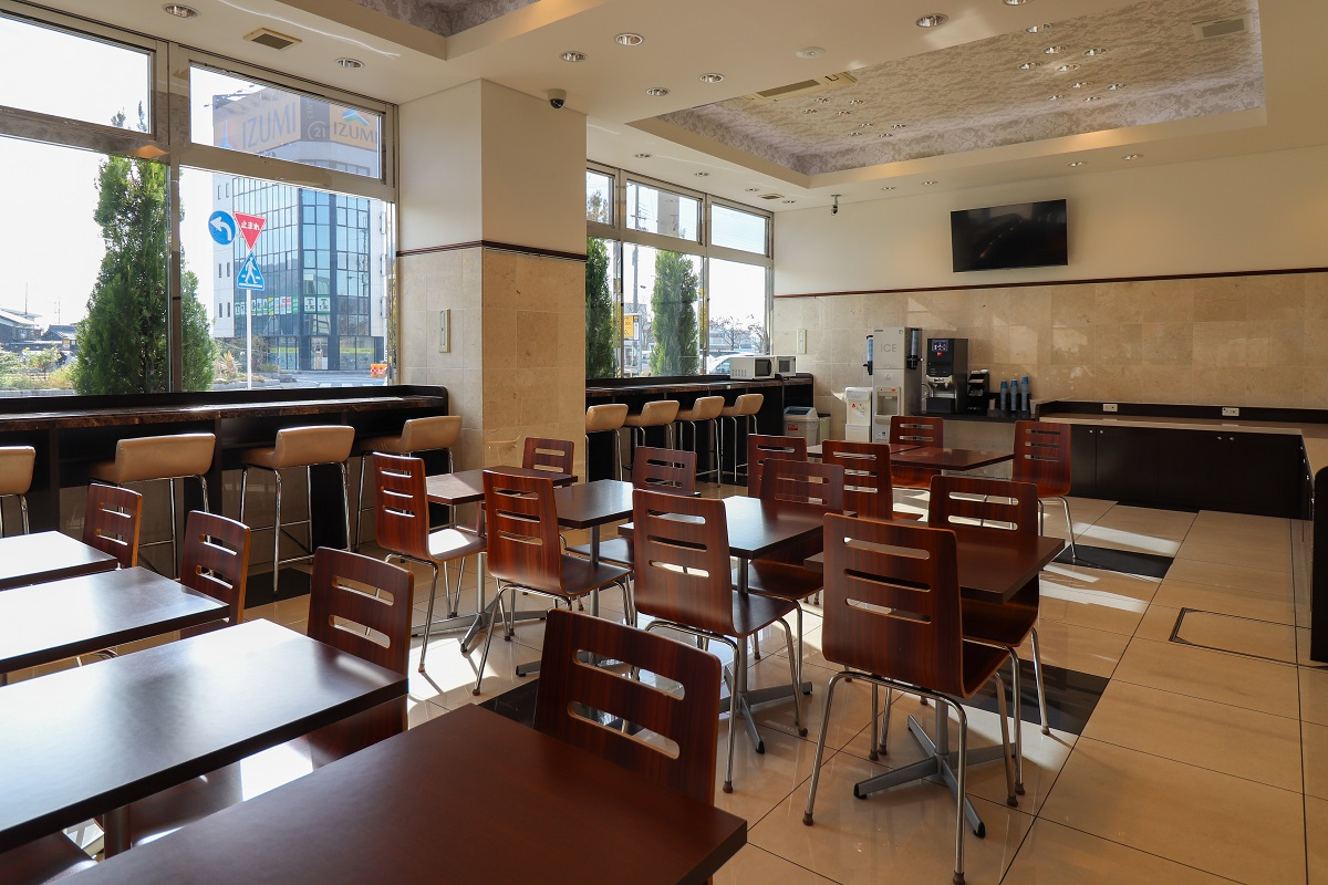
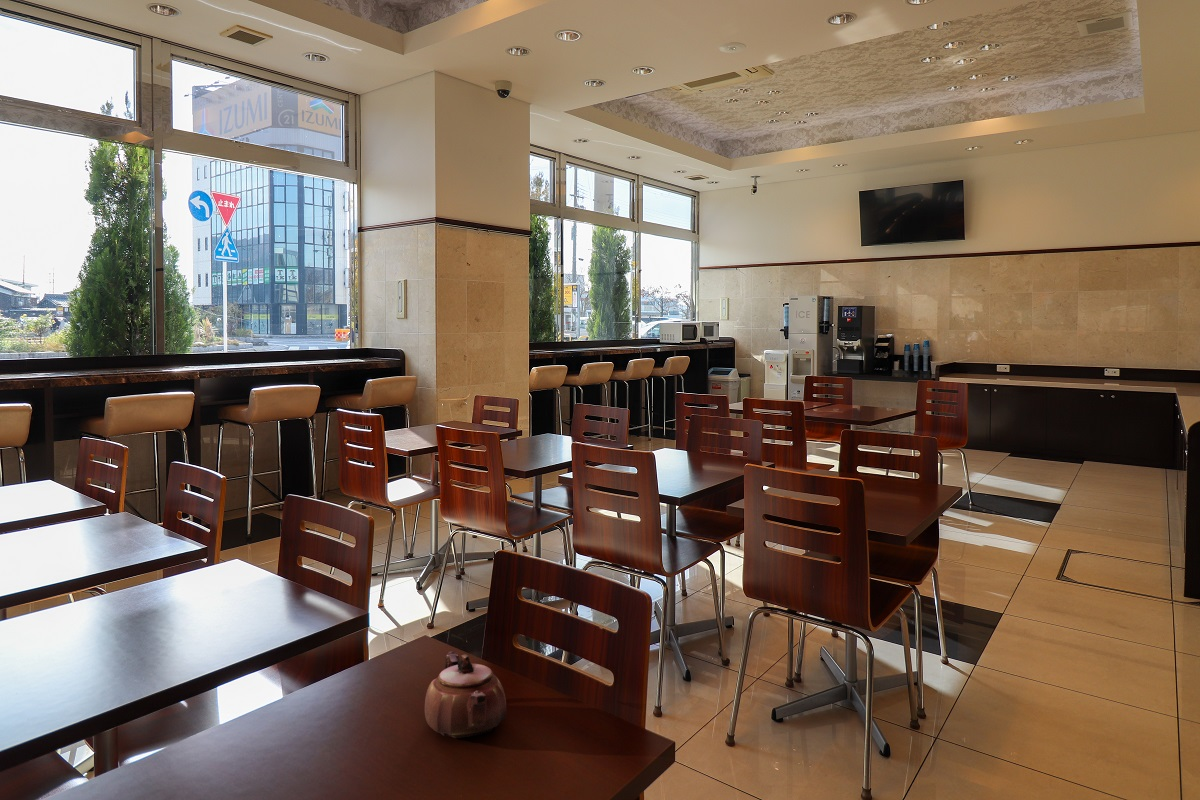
+ teapot (465, 687)
